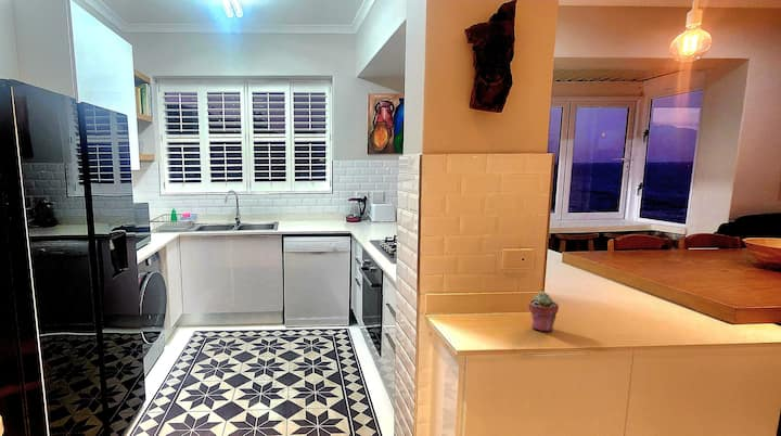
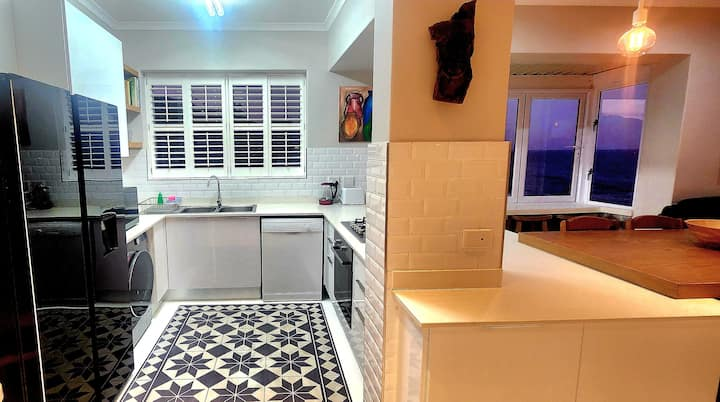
- potted succulent (542, 310)
